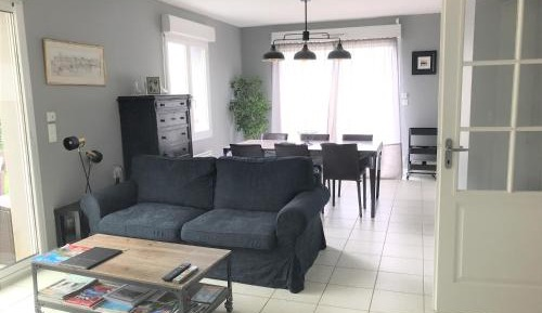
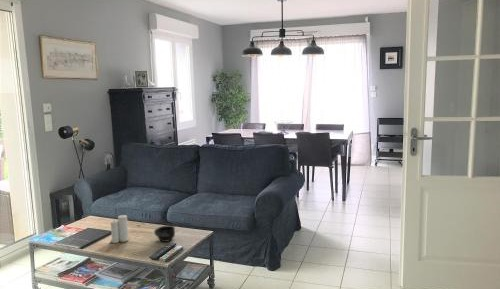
+ mug (164, 233)
+ candle (120, 226)
